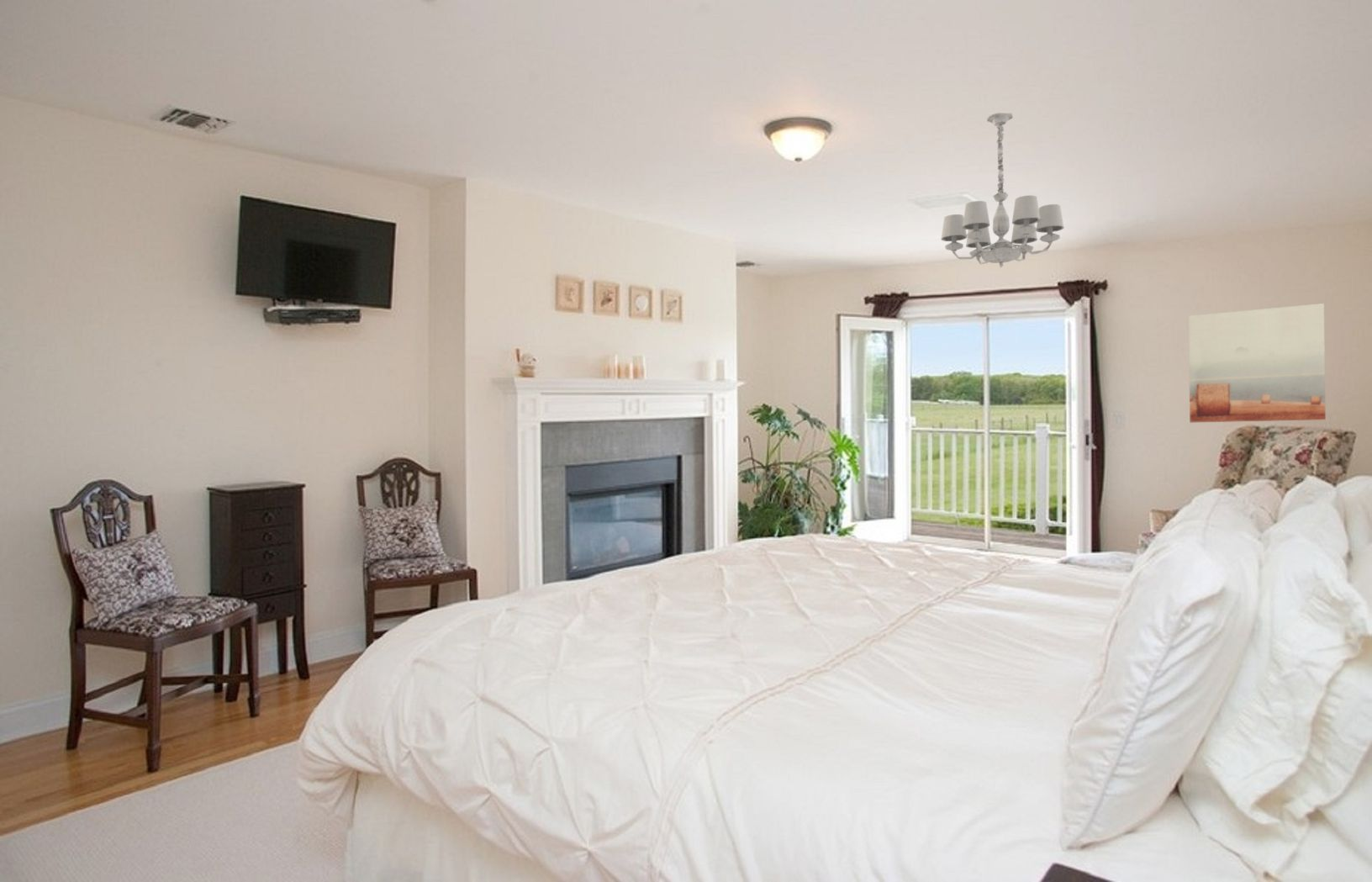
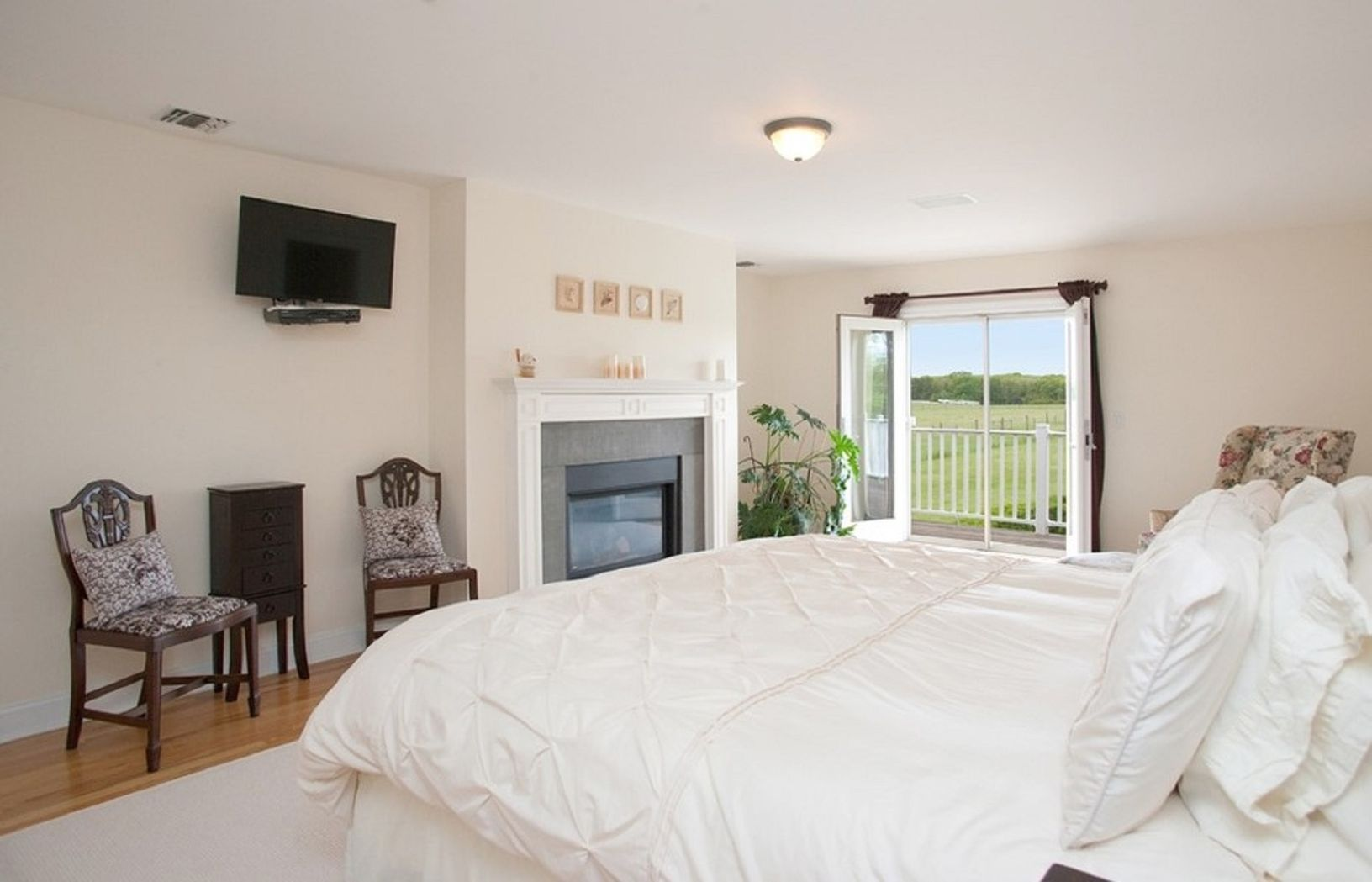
- chandelier (1000, 192)
- wall art (1253, 365)
